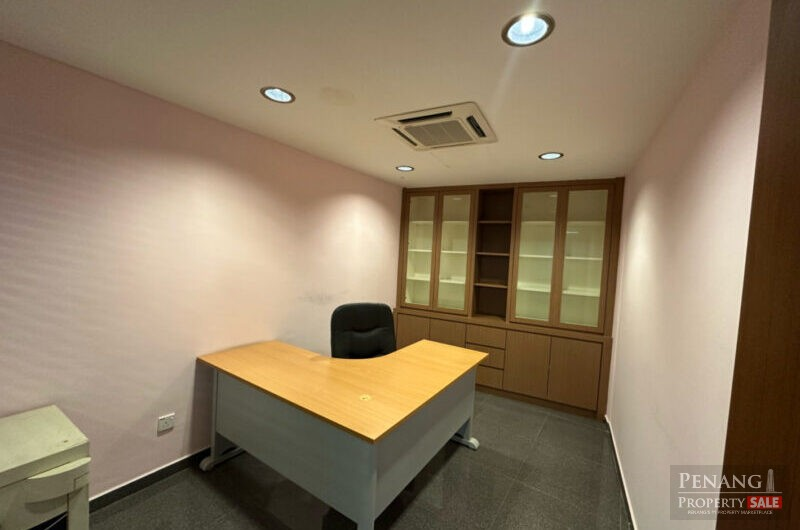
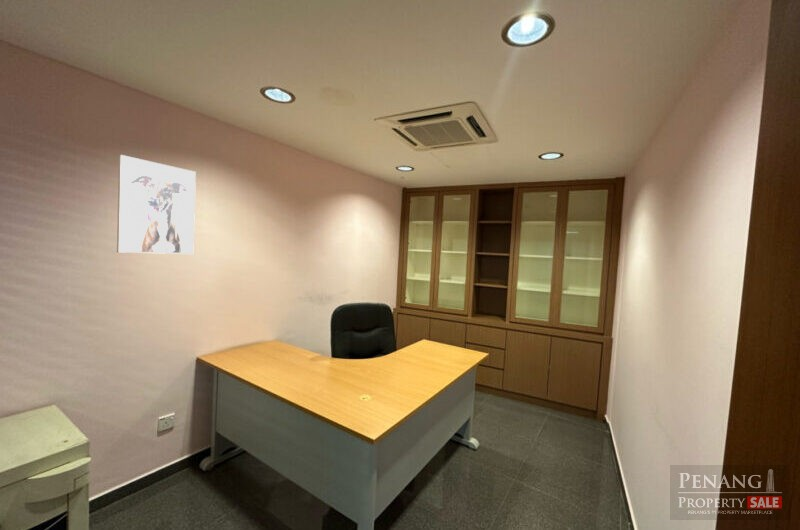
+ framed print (159, 208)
